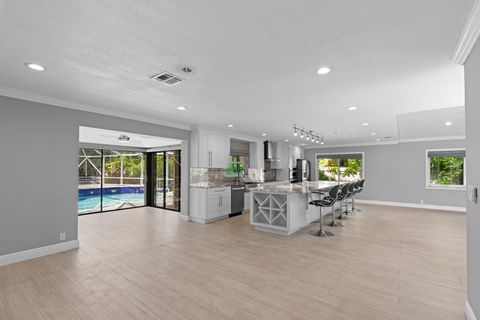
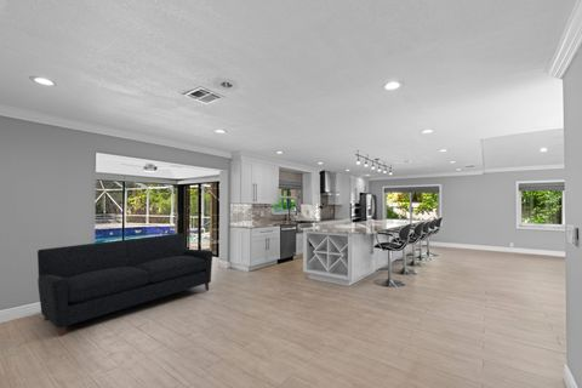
+ sofa (136, 272)
